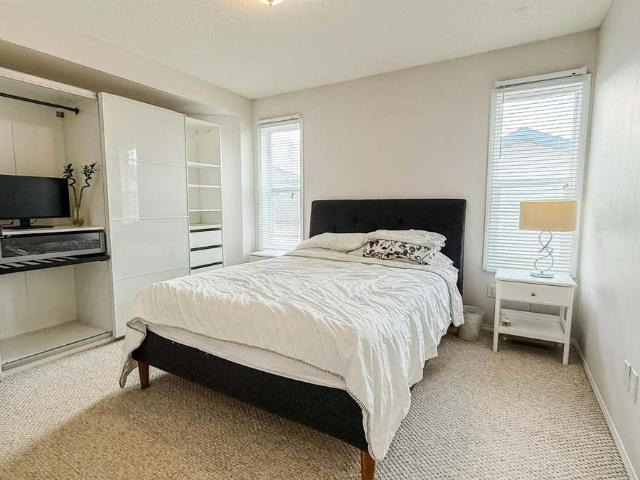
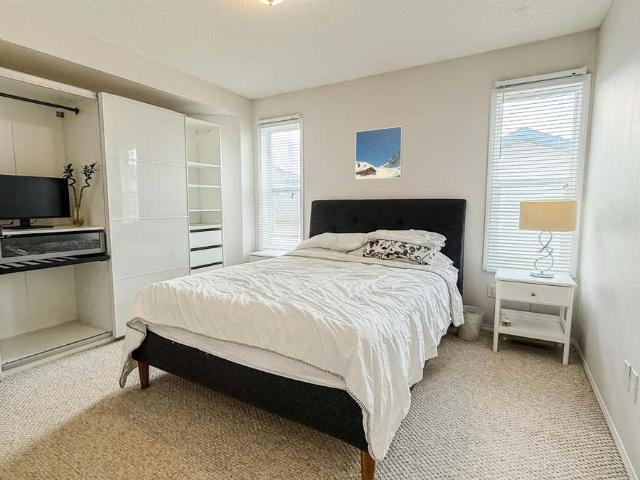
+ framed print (377, 154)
